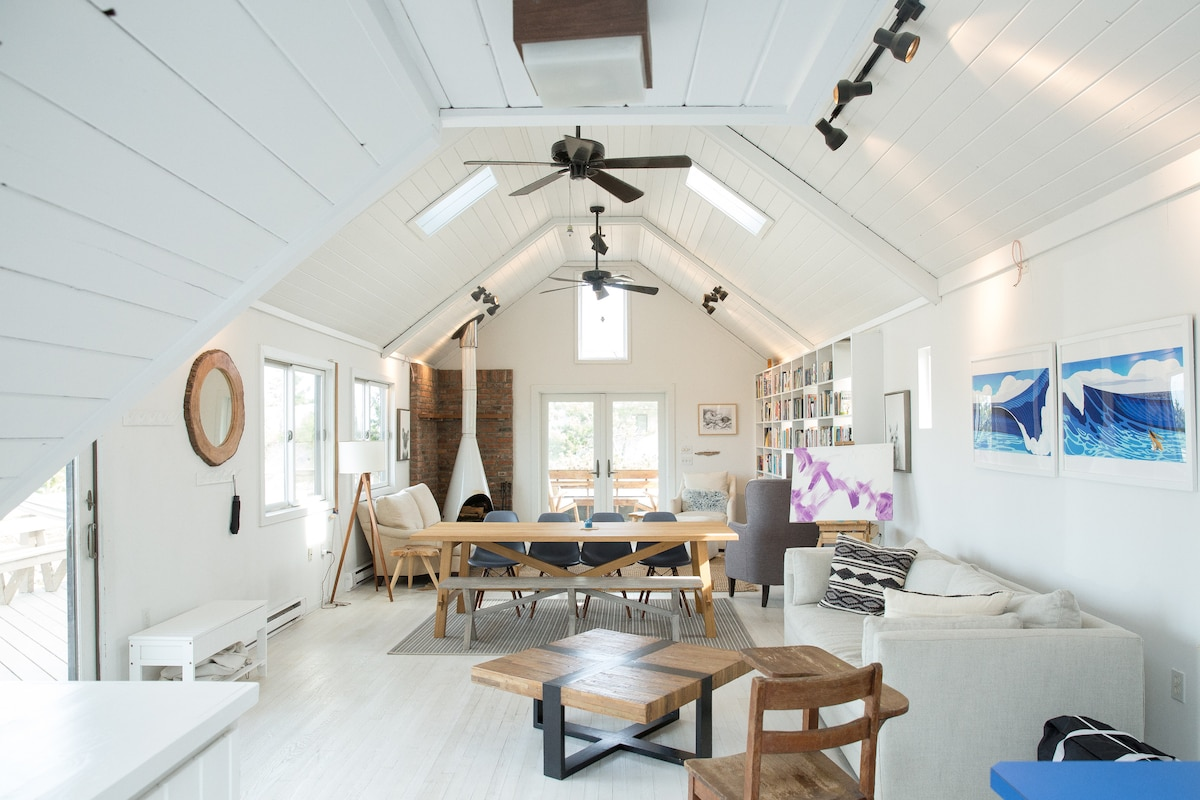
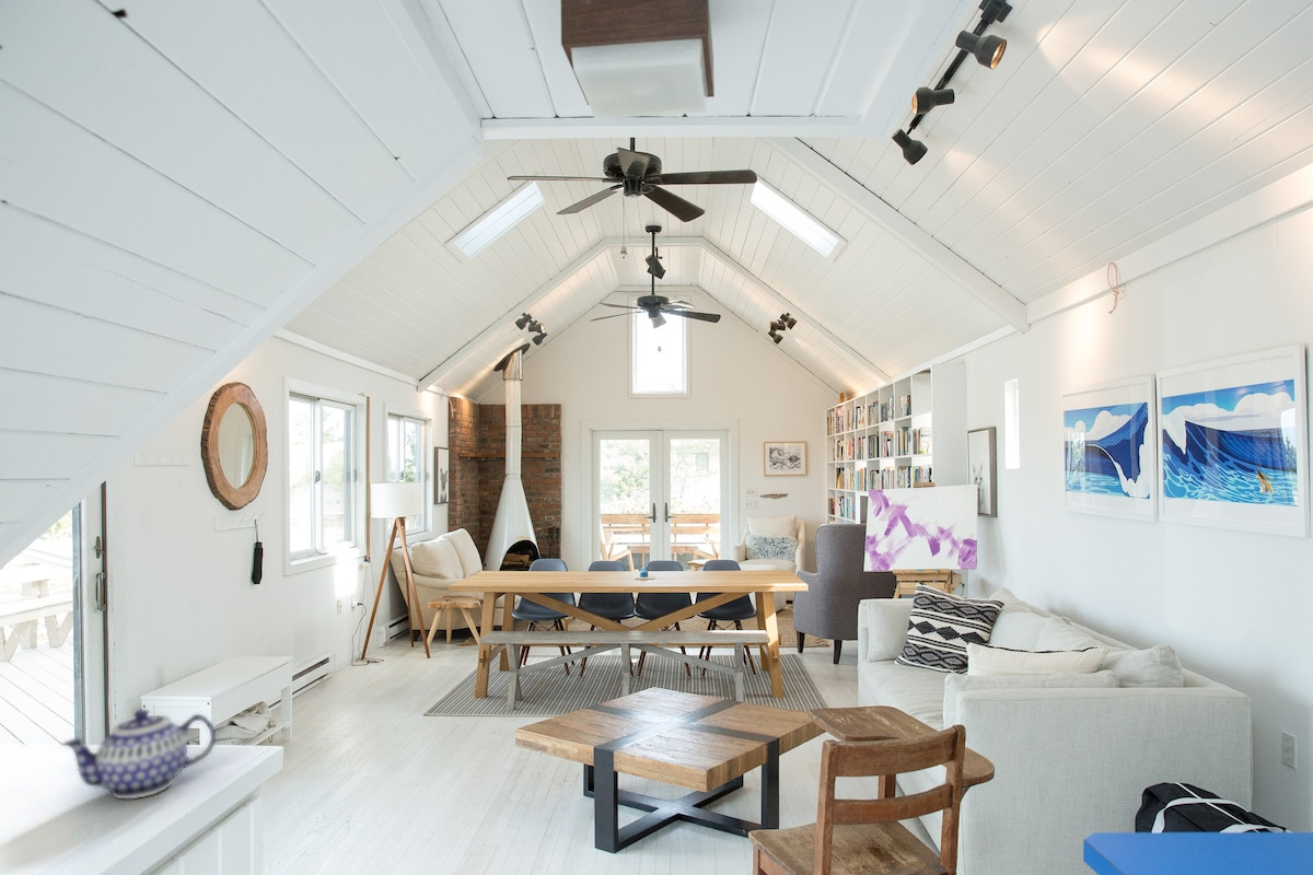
+ teapot (141, 748)
